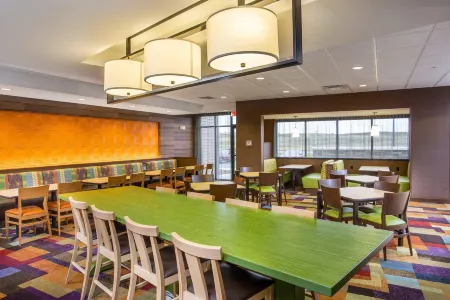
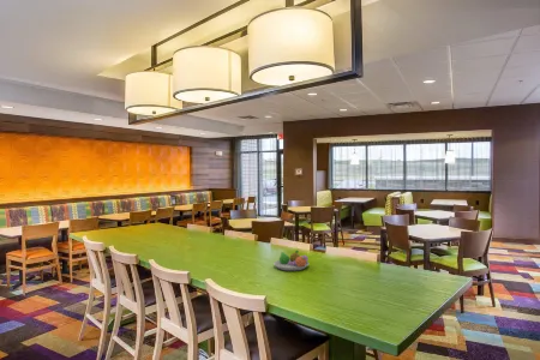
+ fruit bowl (290, 259)
